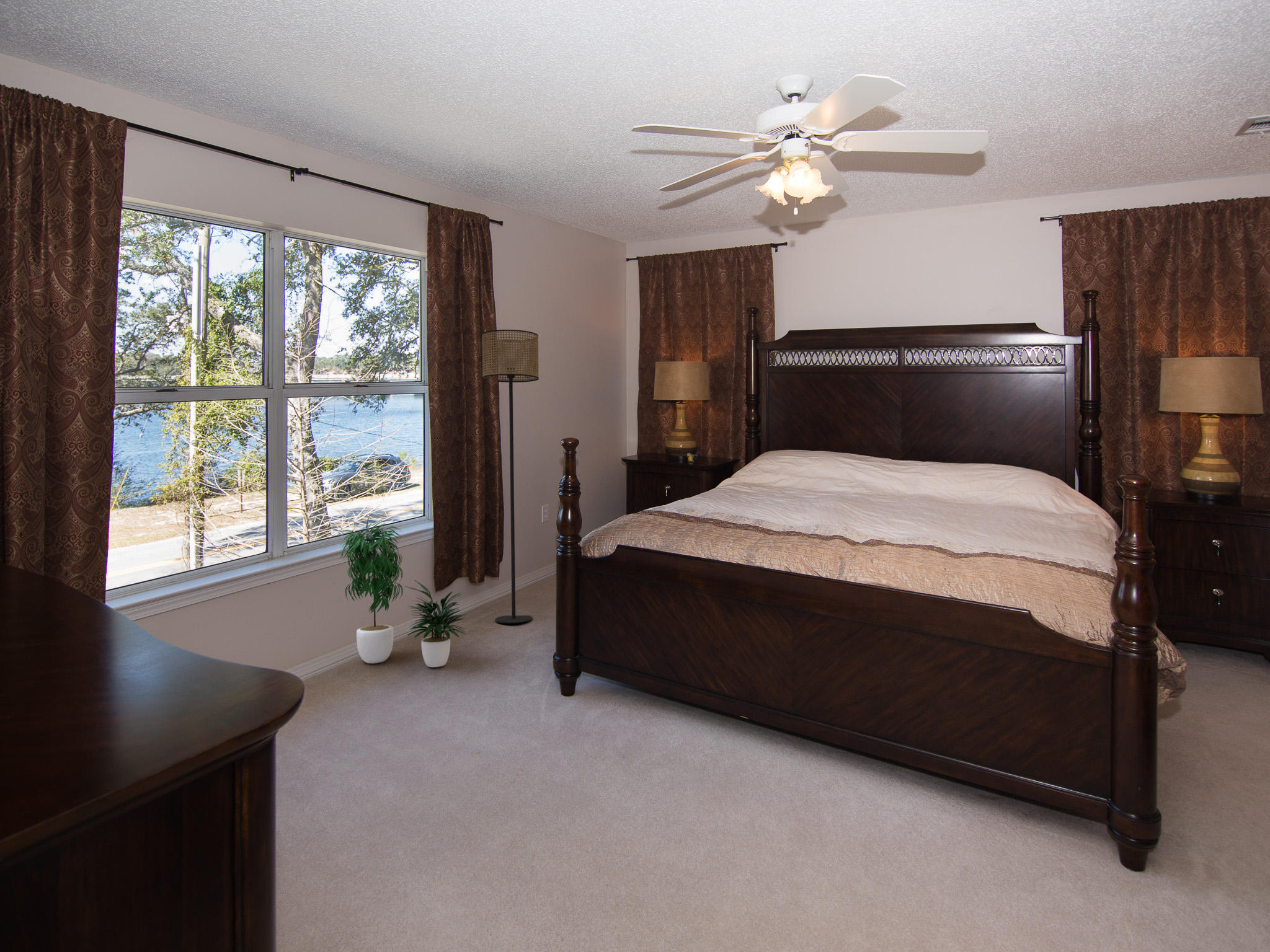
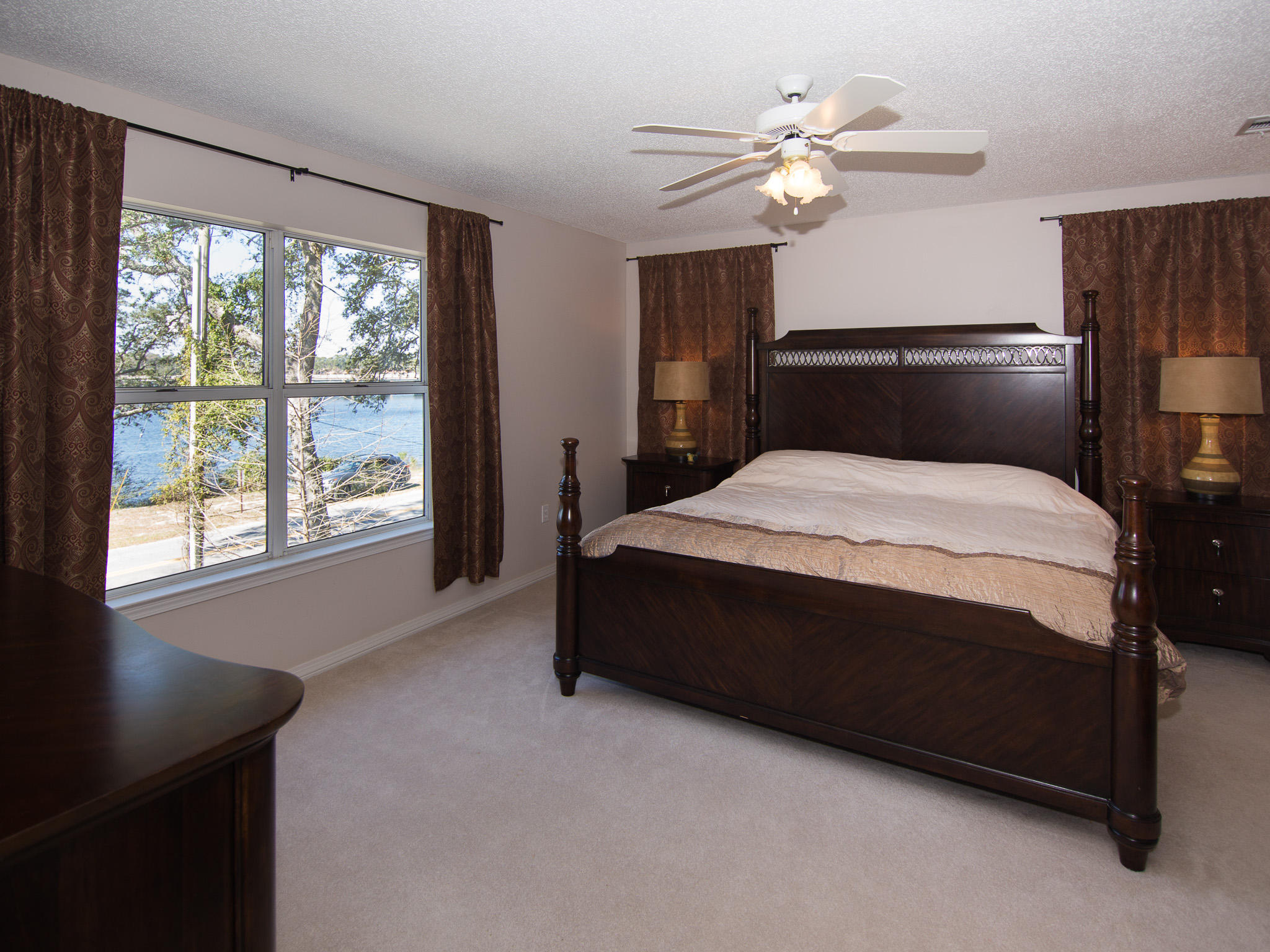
- floor lamp (512, 477)
- potted plant (401, 589)
